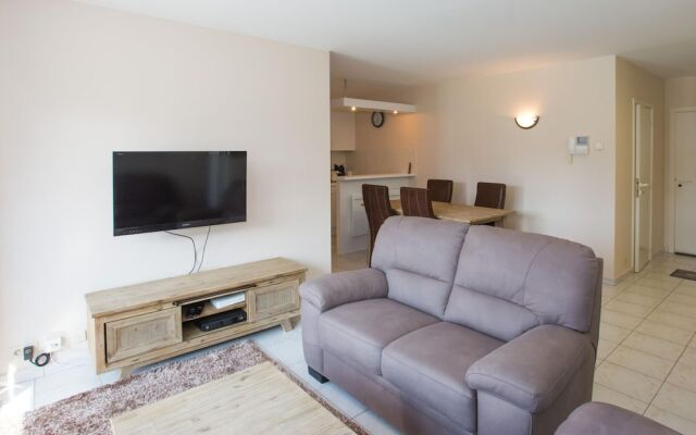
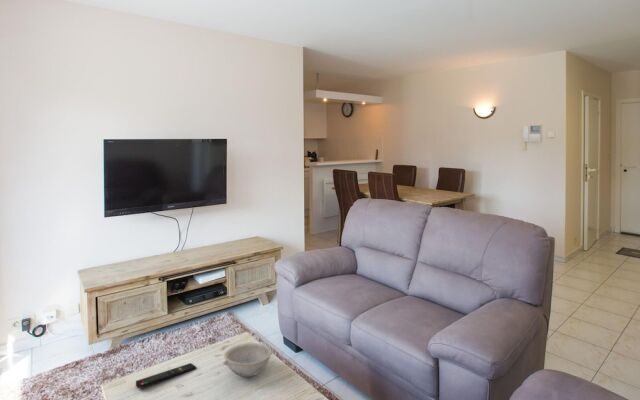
+ bowl (248, 363)
+ remote control (166, 375)
